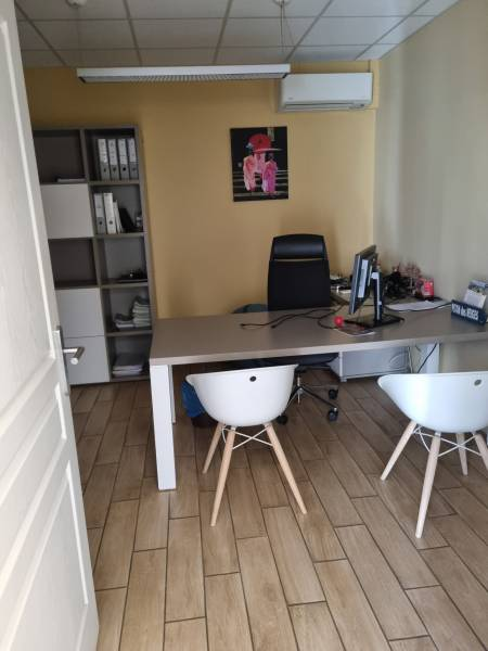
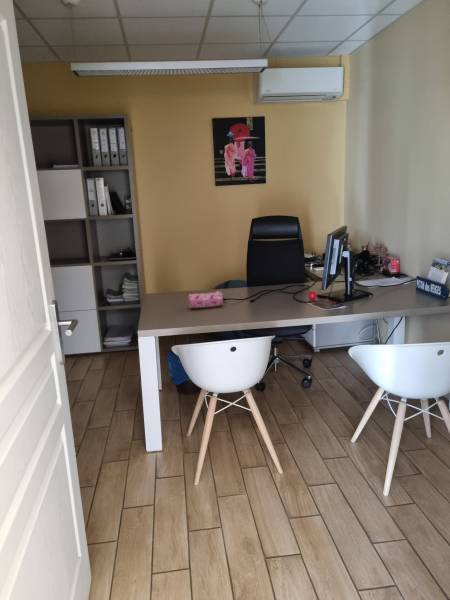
+ pencil case (205, 299)
